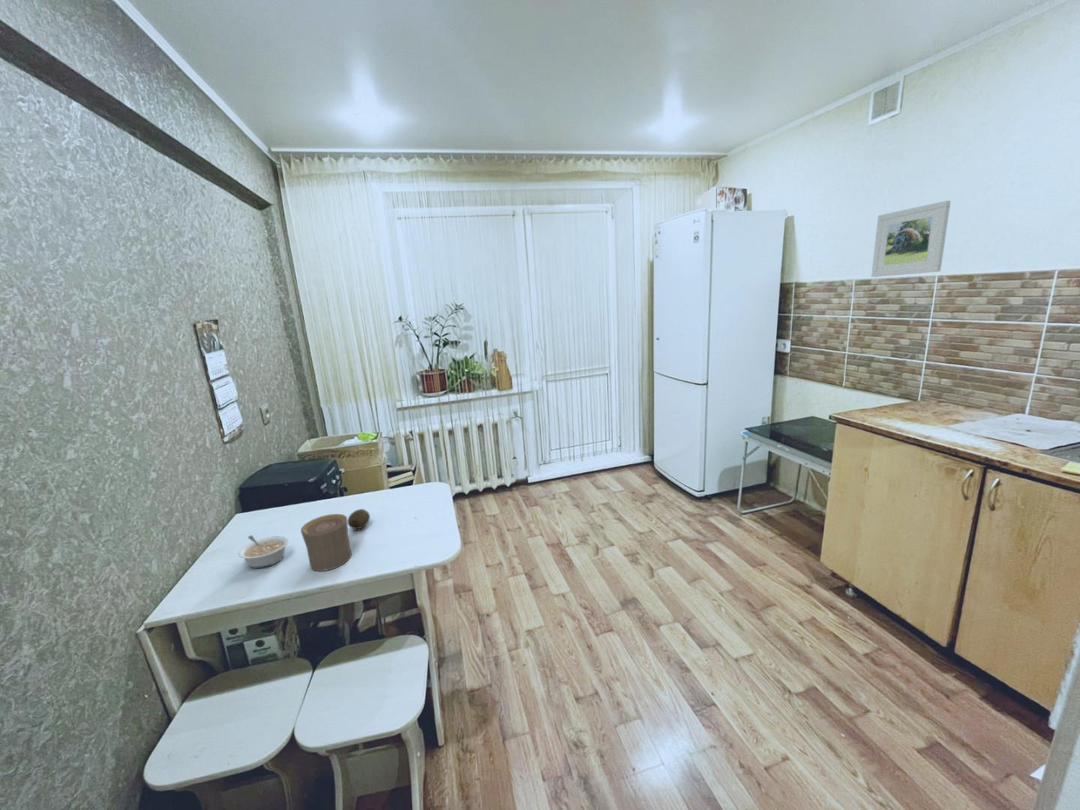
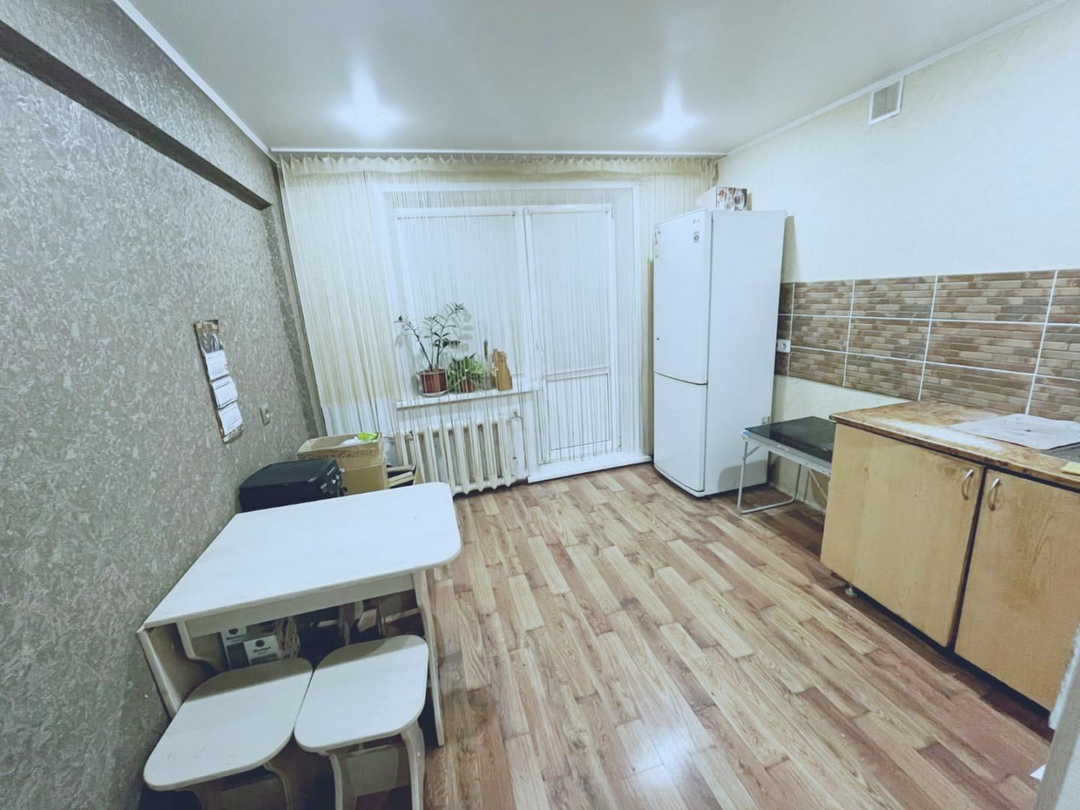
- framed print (907, 242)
- cup (328, 541)
- legume (263, 552)
- fruit (359, 519)
